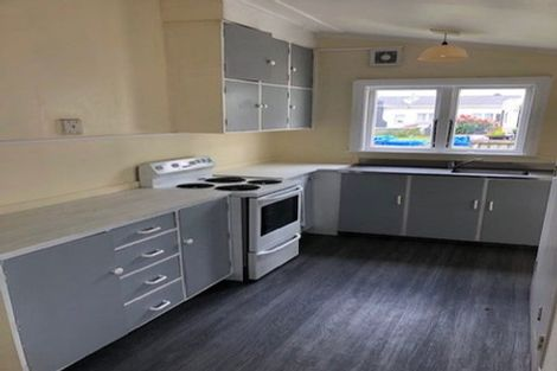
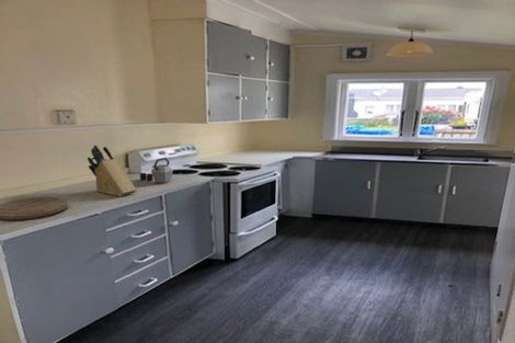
+ cutting board (31, 208)
+ knife block (111, 169)
+ kettle (154, 169)
